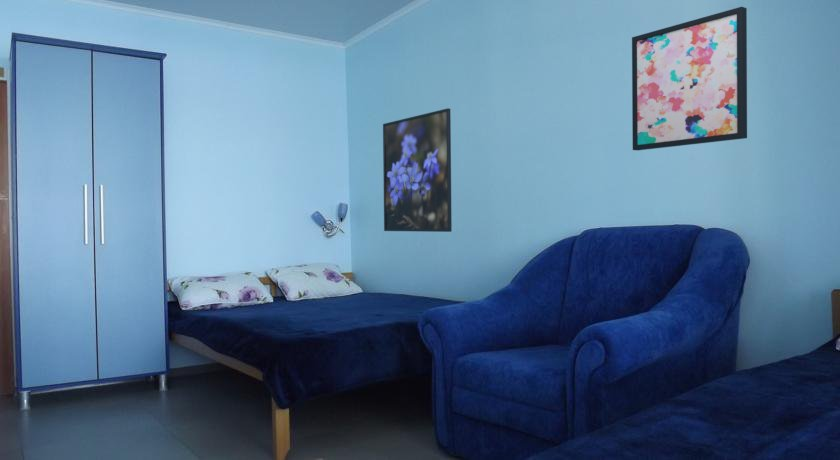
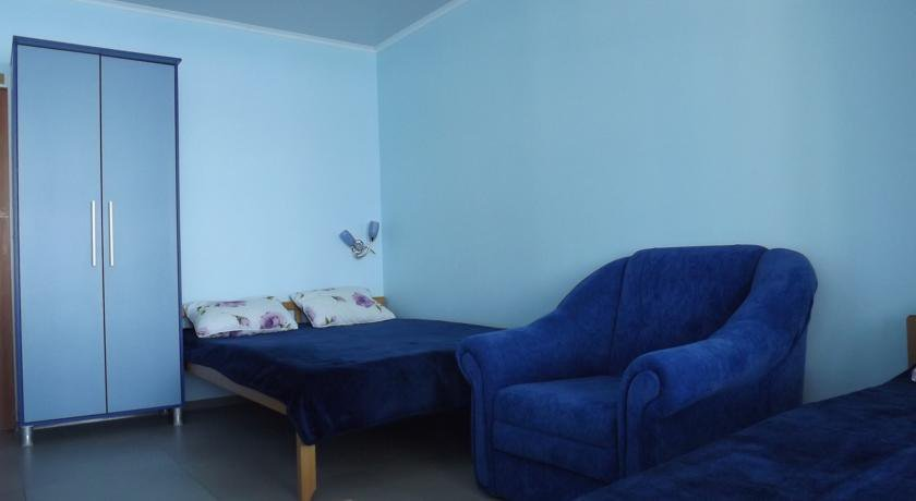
- wall art (685, 84)
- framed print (414, 174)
